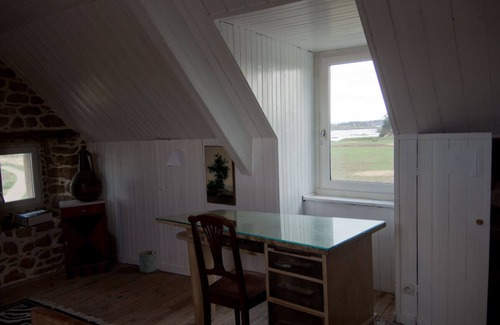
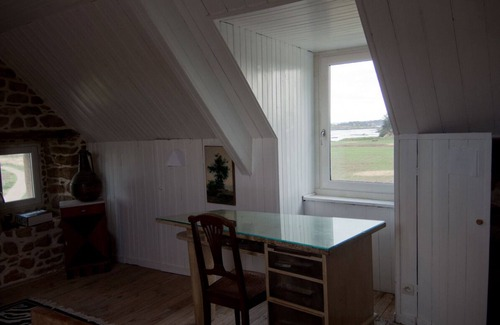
- planter (147, 261)
